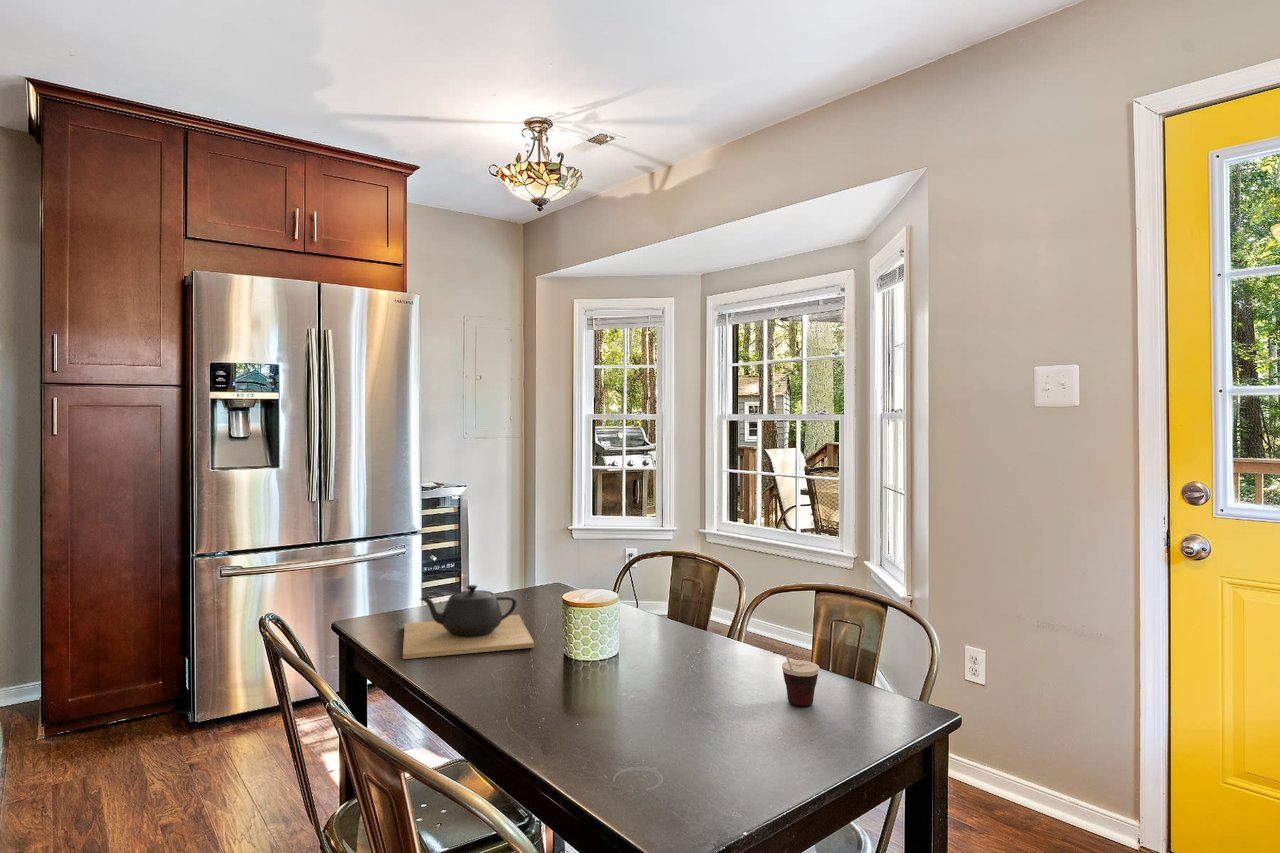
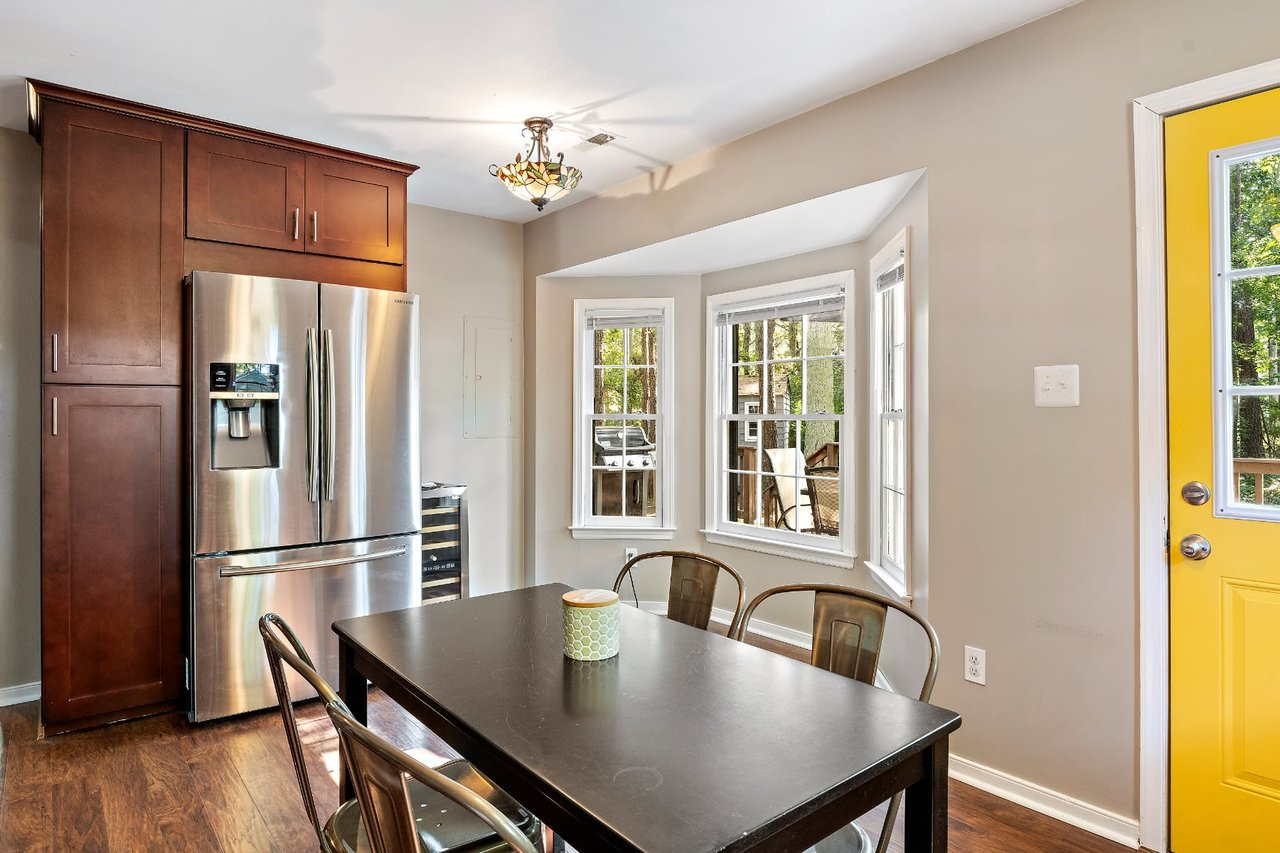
- teapot (466, 611)
- cup (792, 675)
